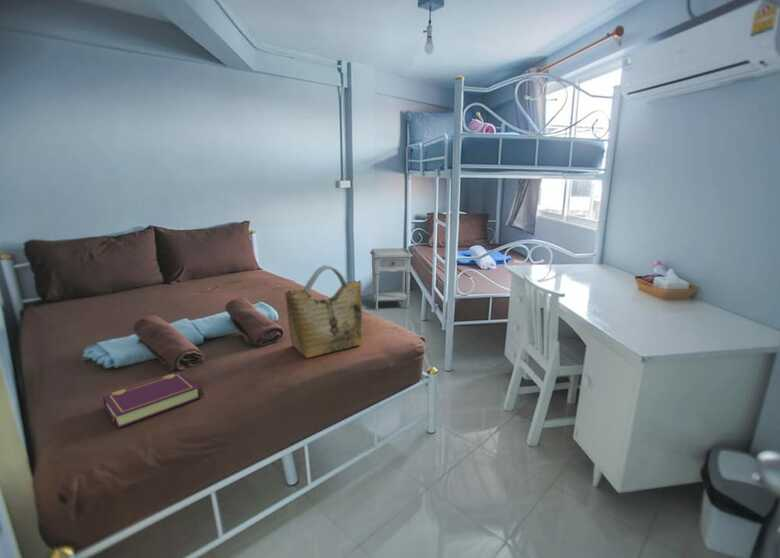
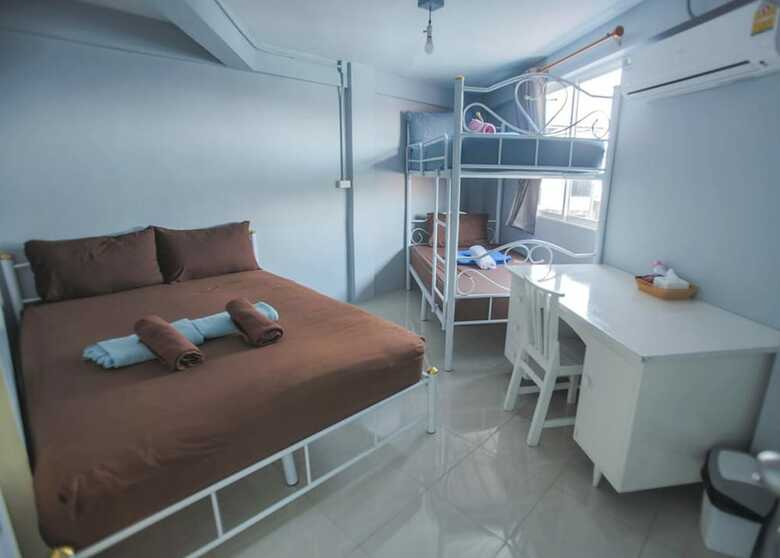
- grocery bag (325, 306)
- nightstand (390, 271)
- book (150, 396)
